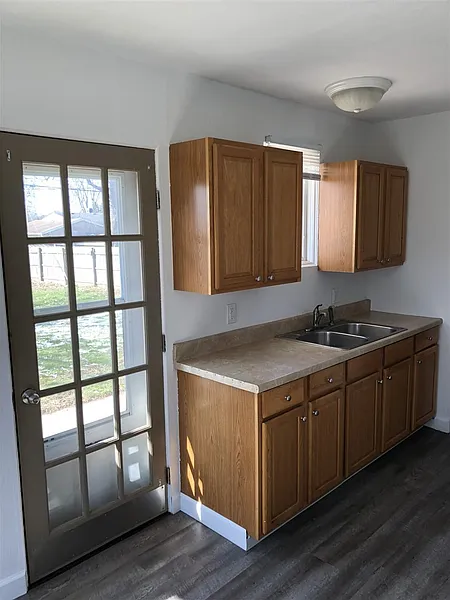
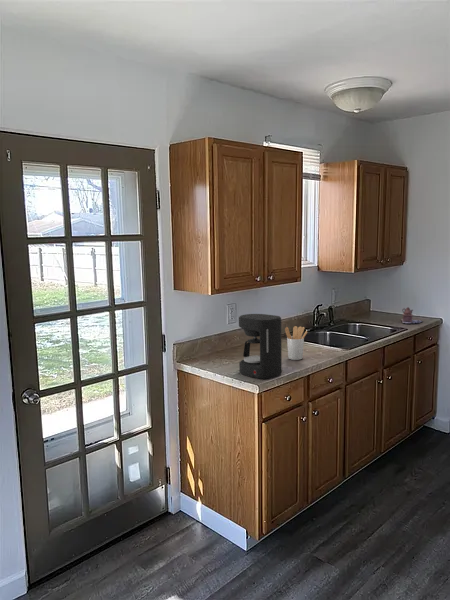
+ utensil holder (296, 342)
+ teapot (408, 314)
+ coffee maker (260, 345)
